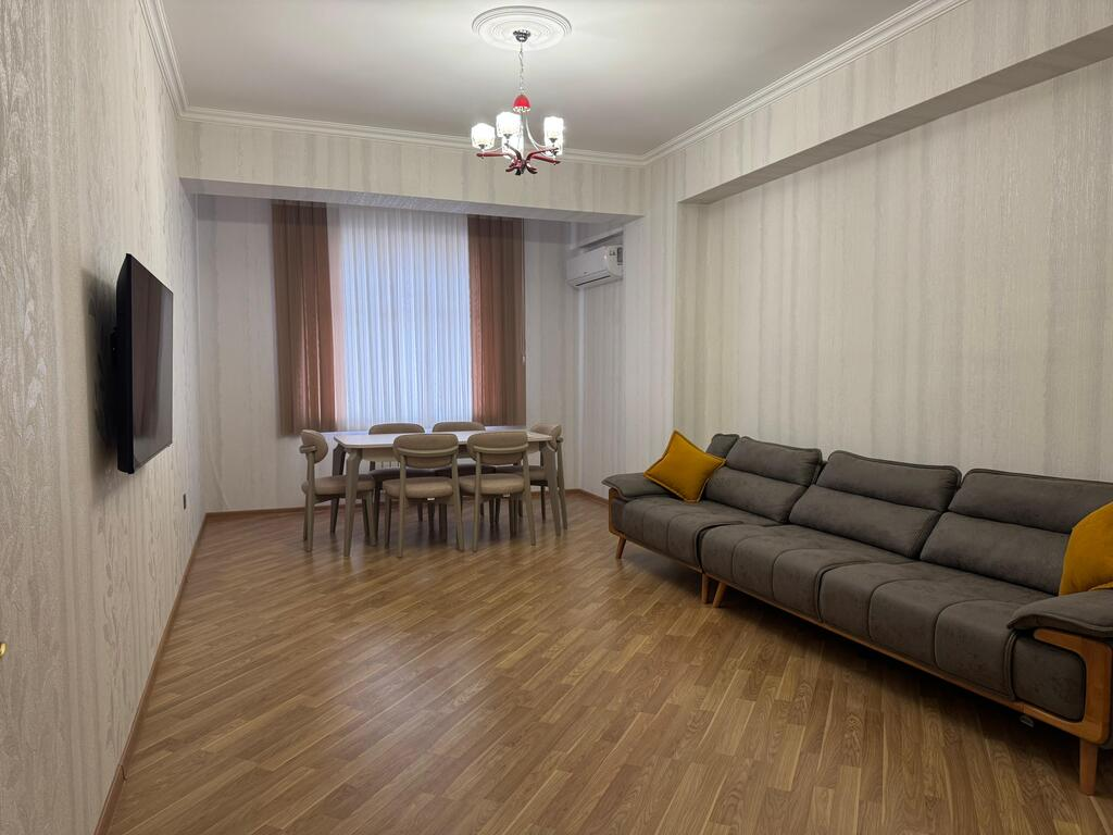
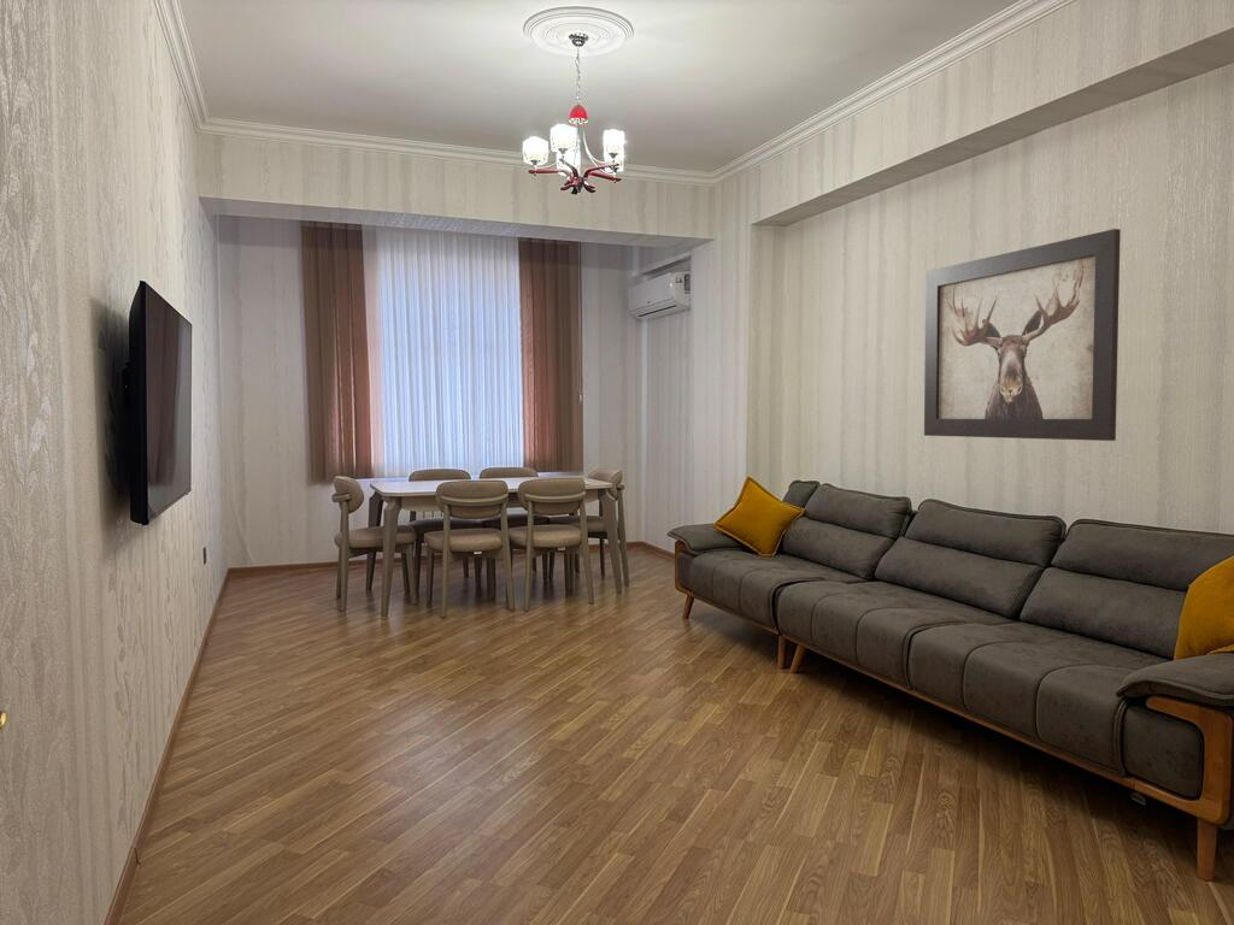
+ wall art (1009, 346)
